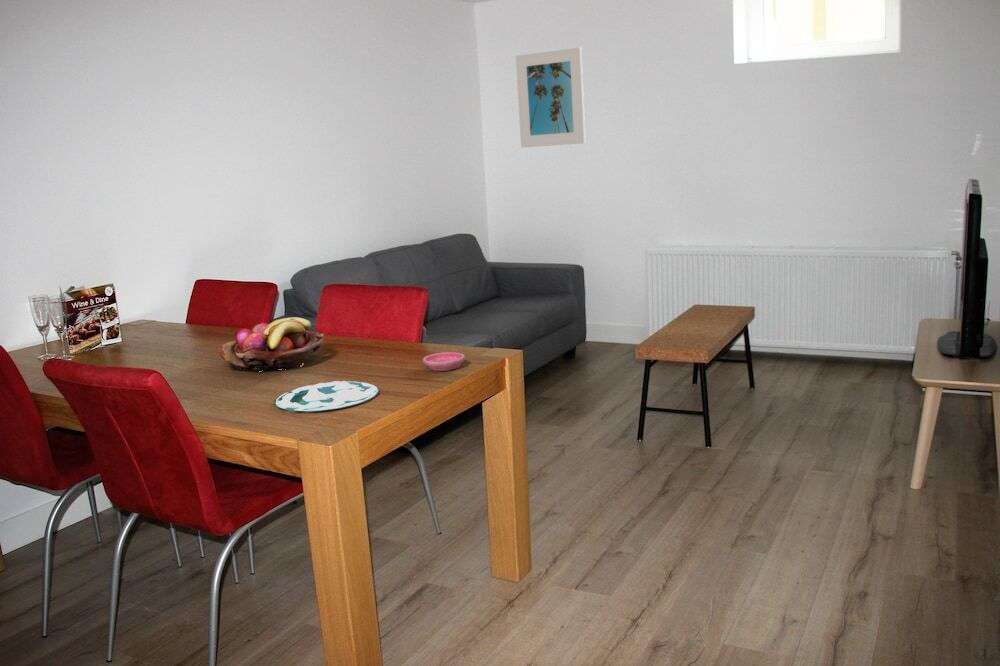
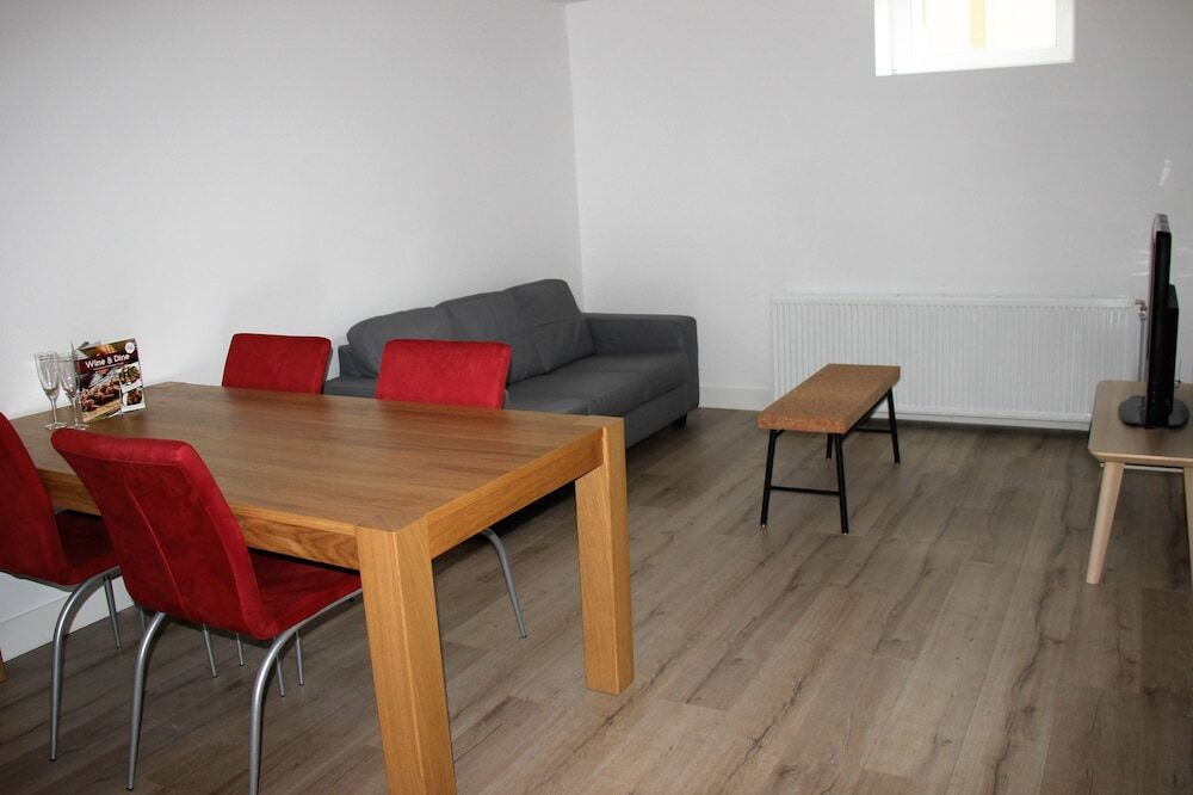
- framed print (550, 99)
- saucer (444, 361)
- plate (326, 391)
- fruit basket (272, 342)
